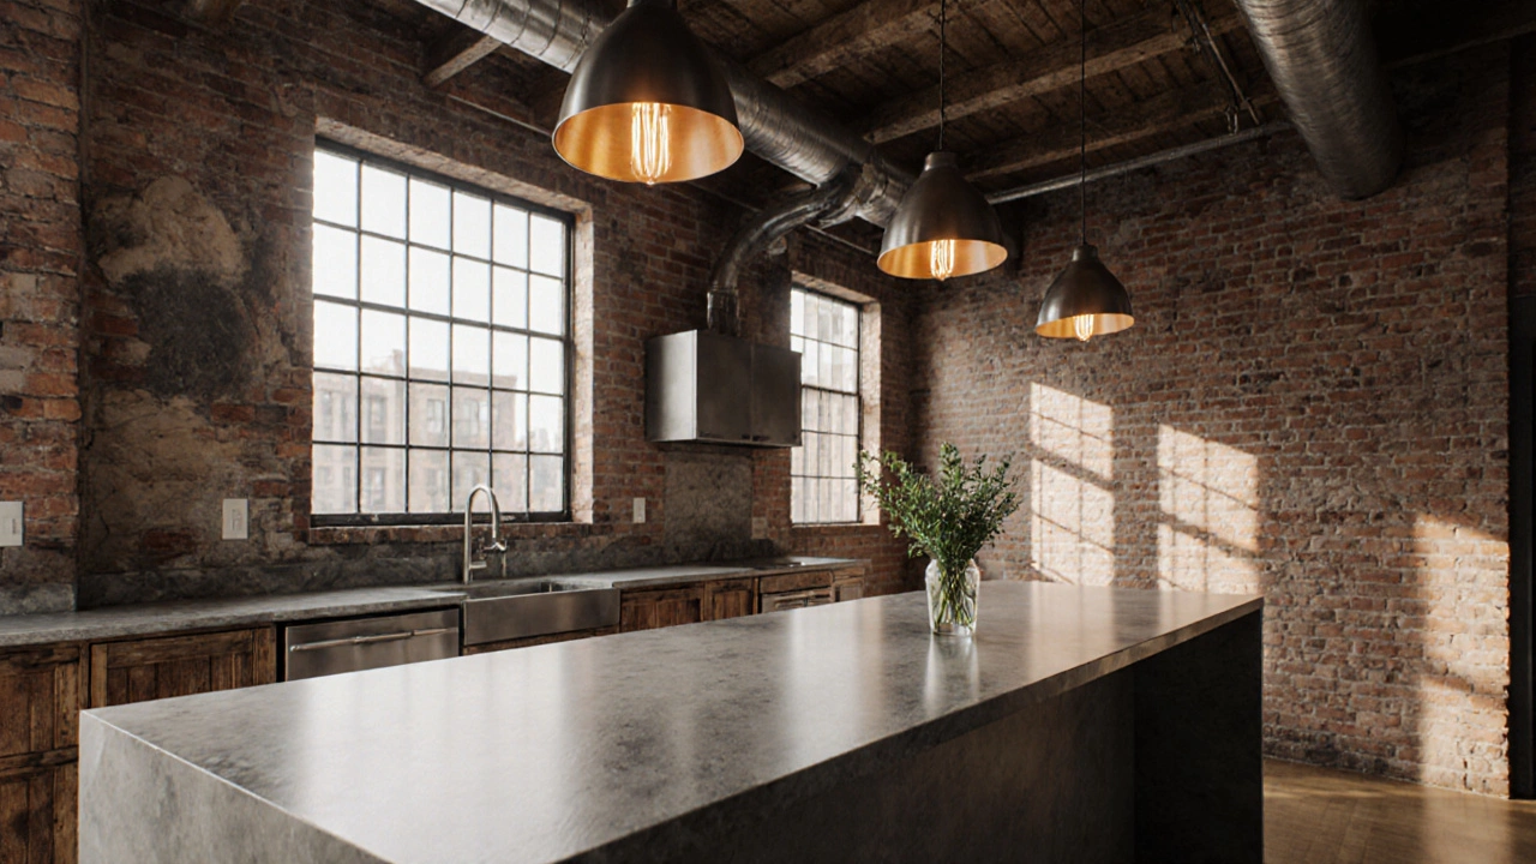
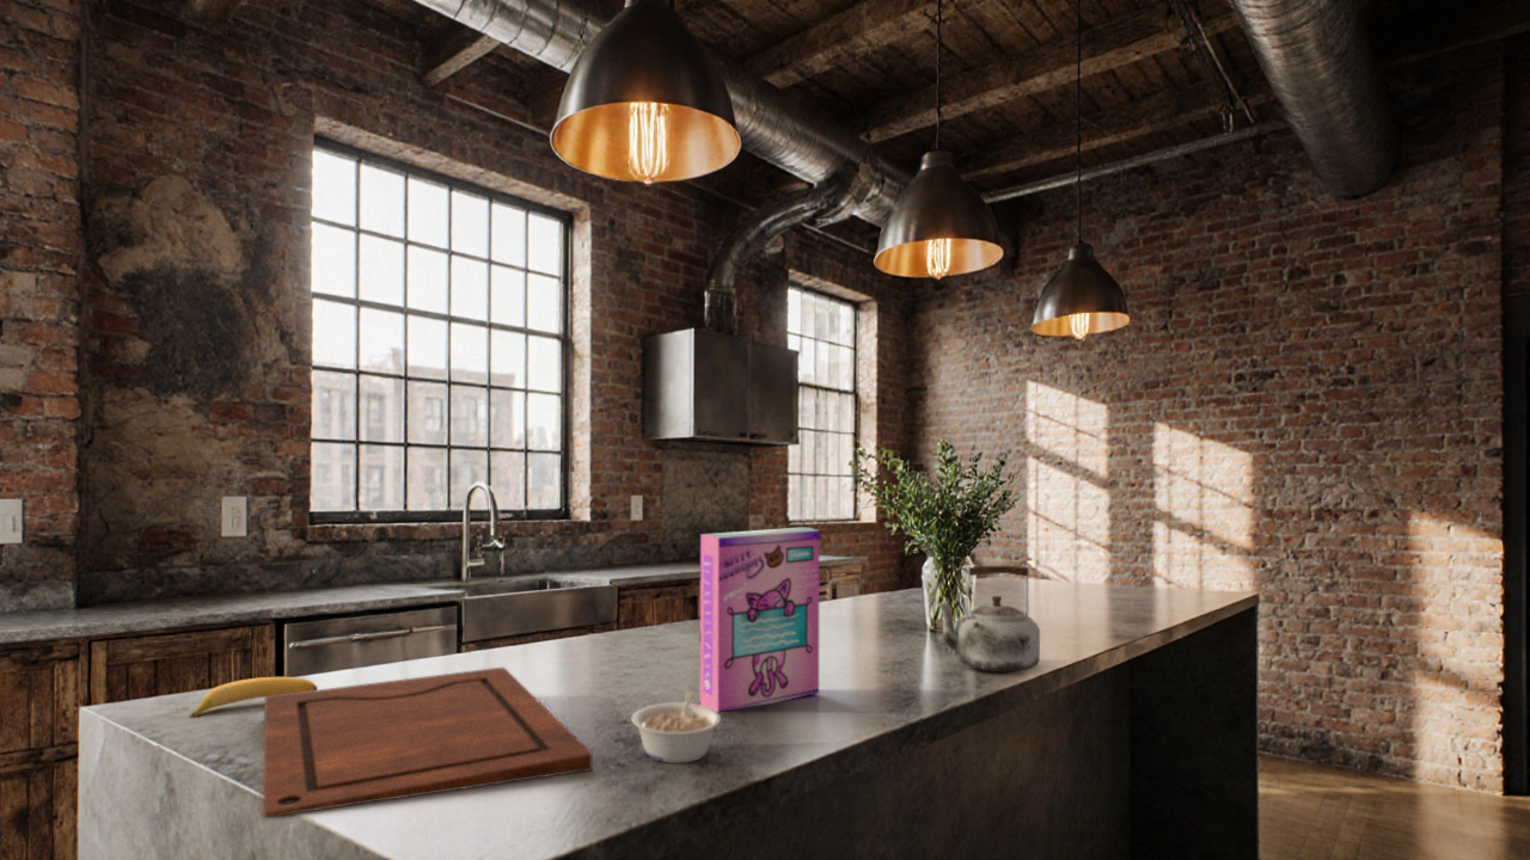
+ kettle (986, 615)
+ cutting board (412, 730)
+ banana (255, 693)
+ legume (674, 729)
+ cereal box (760, 614)
